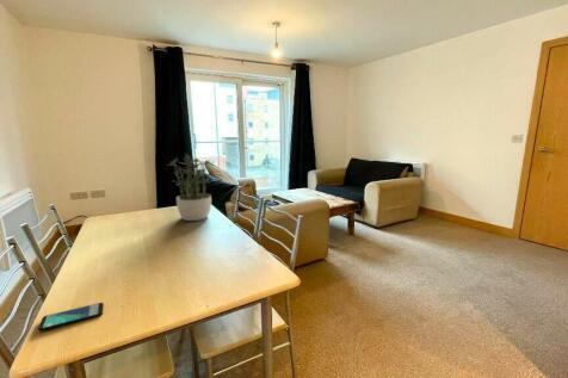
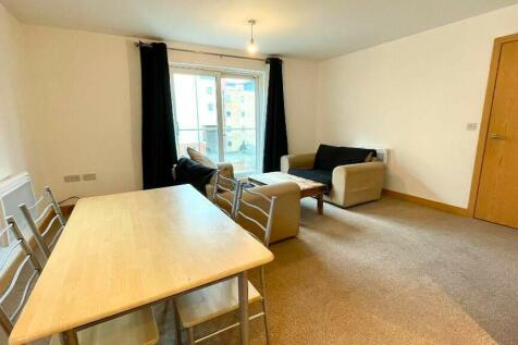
- potted plant (191, 185)
- smartphone (73, 315)
